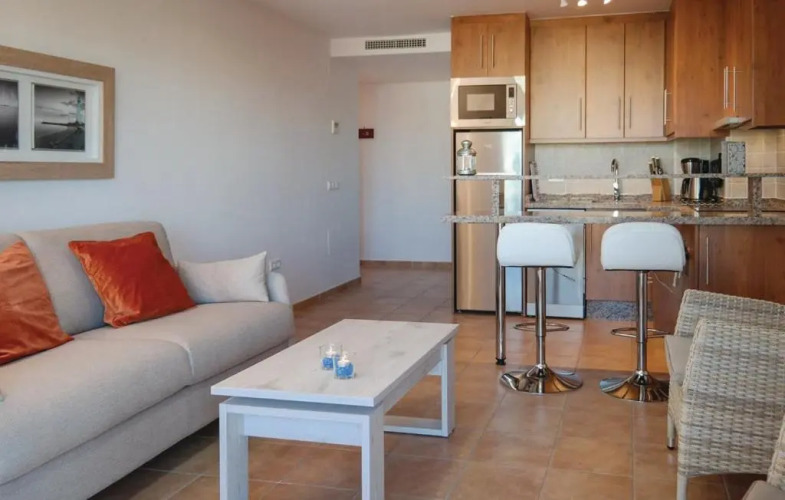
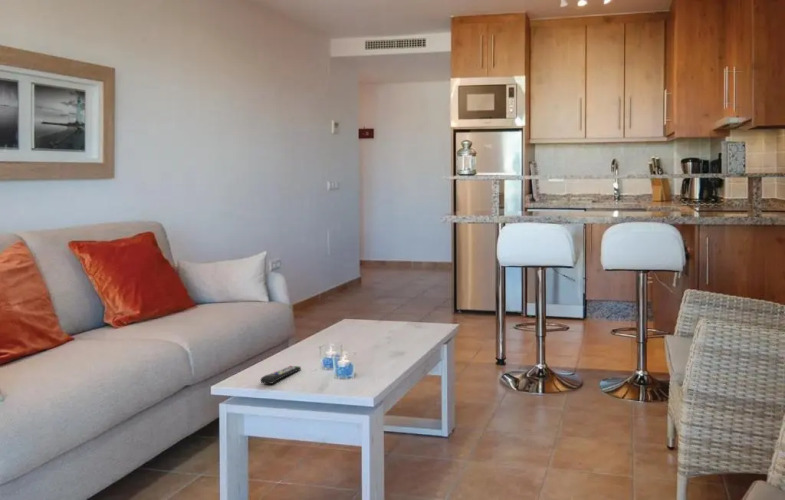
+ remote control (281, 374)
